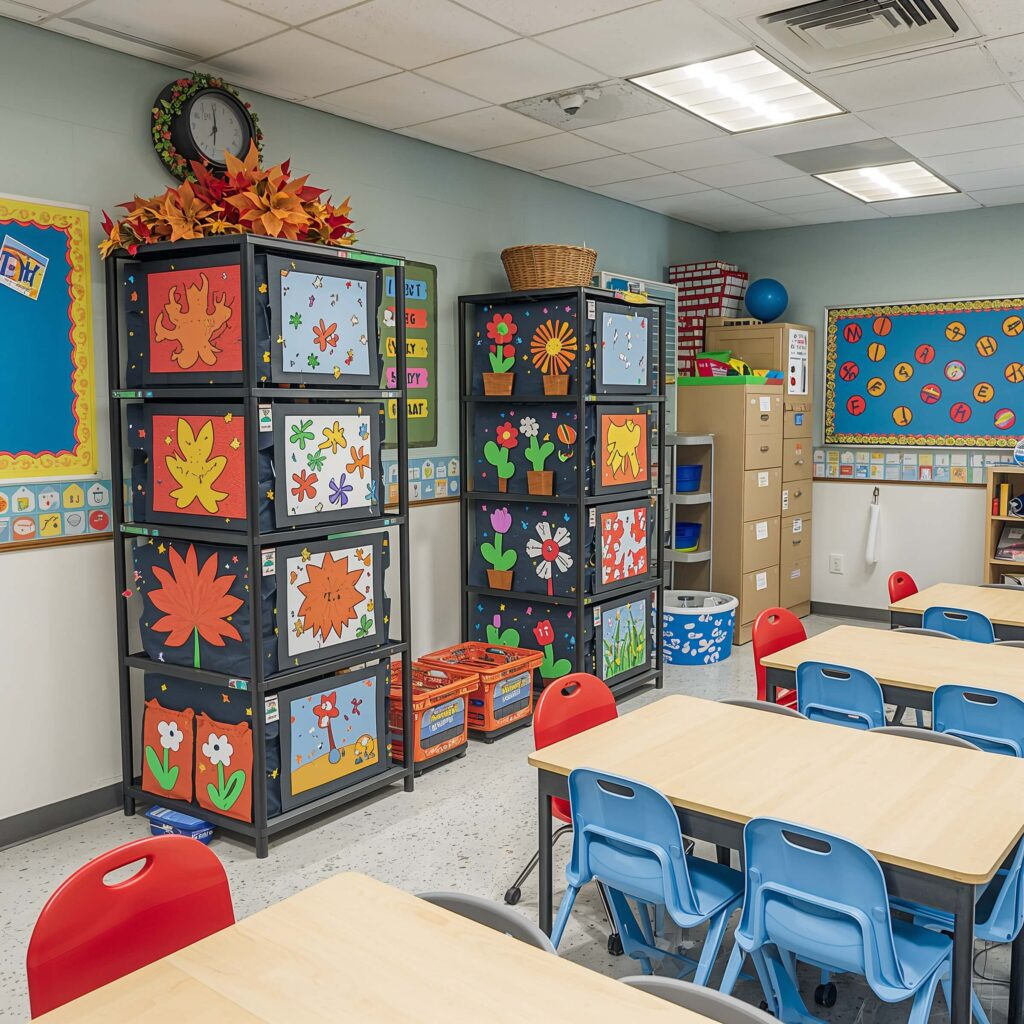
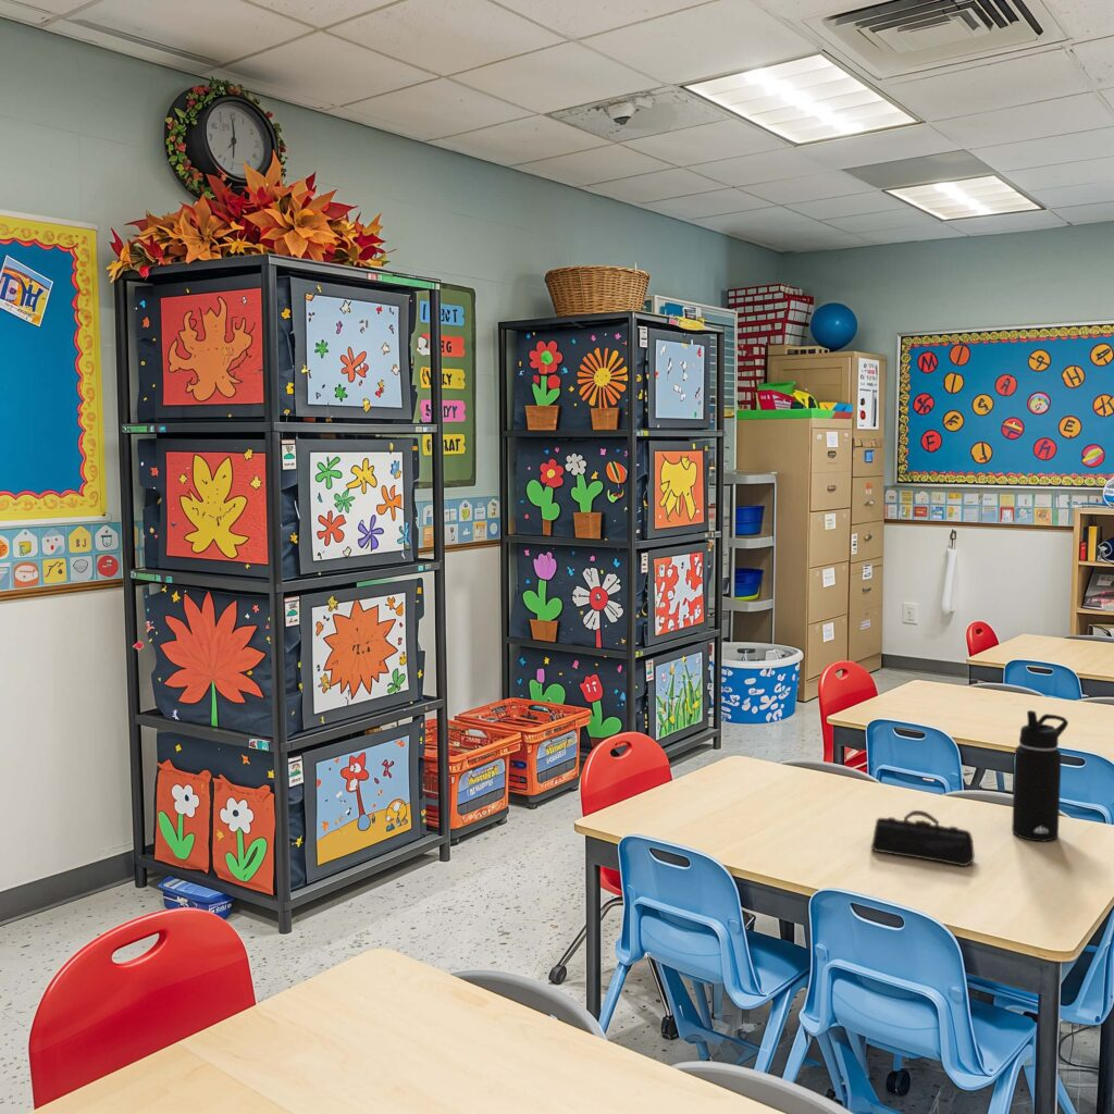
+ water bottle (1040, 770)
+ pencil case (923, 832)
